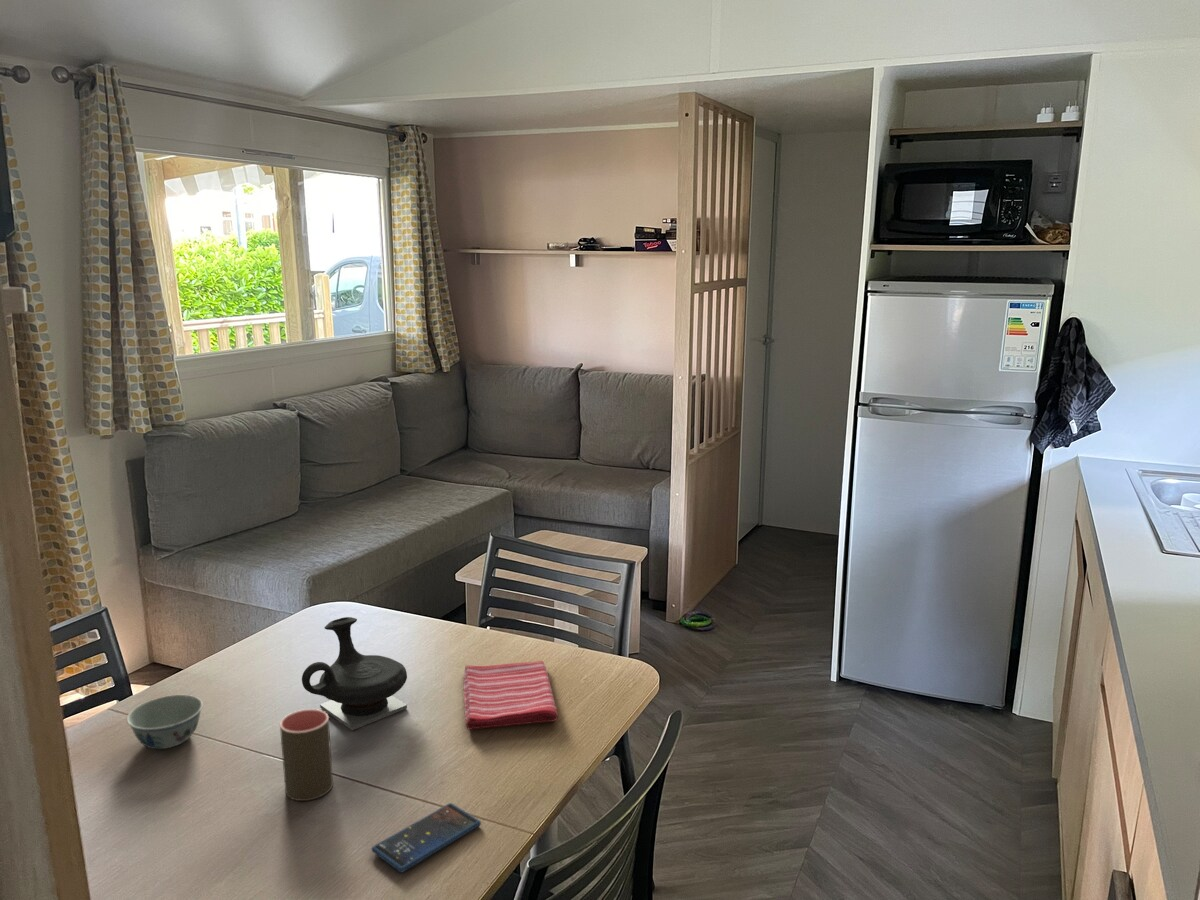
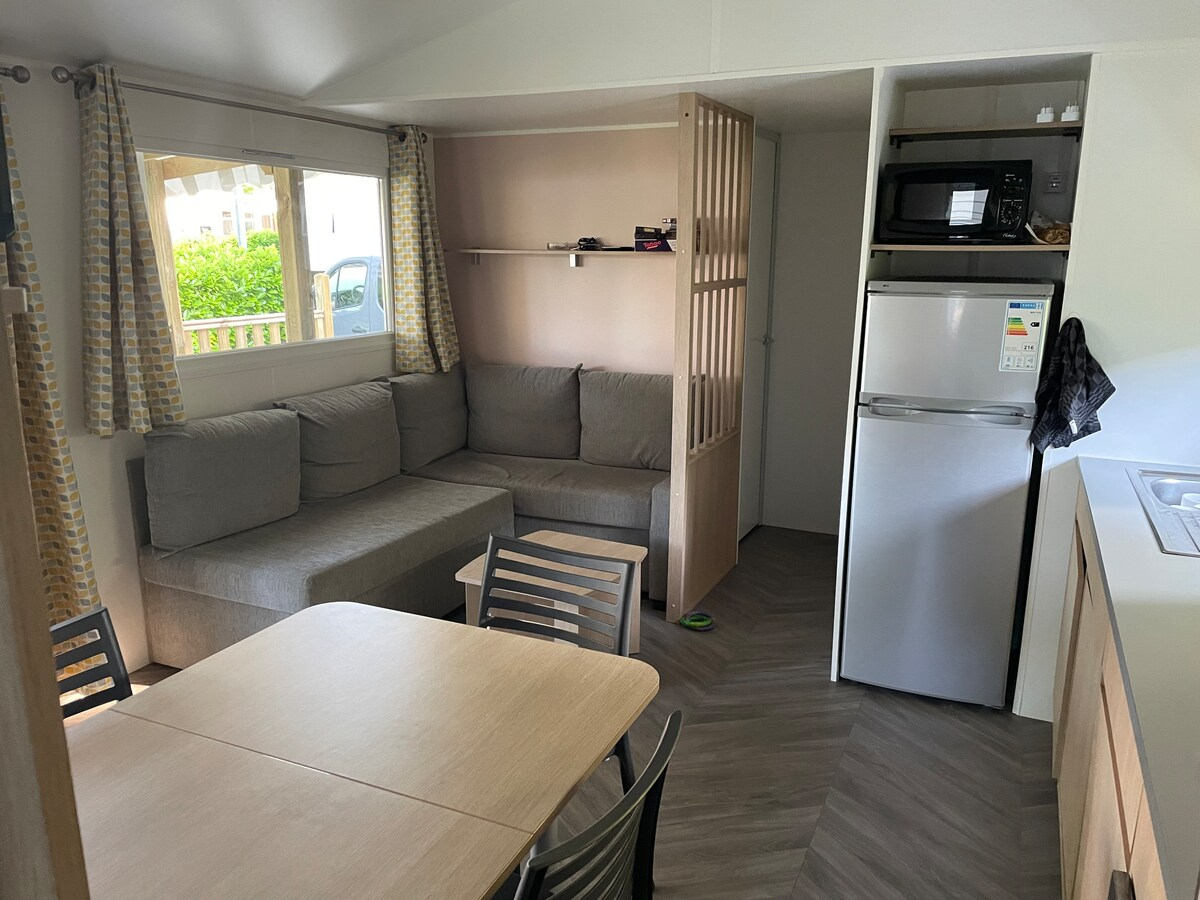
- bowl (166, 725)
- cup (306, 754)
- smartphone (427, 836)
- teapot (349, 670)
- dish towel (508, 691)
